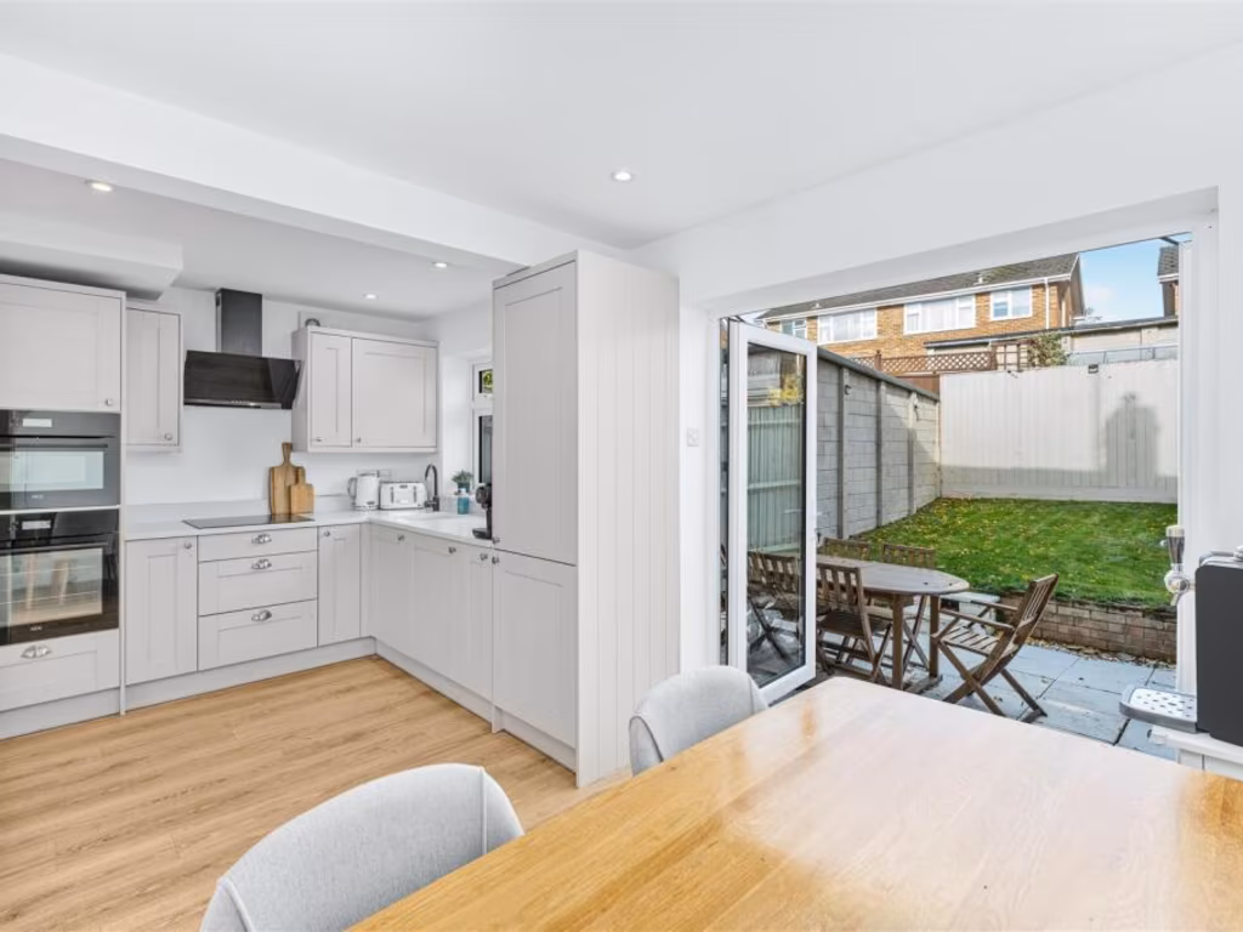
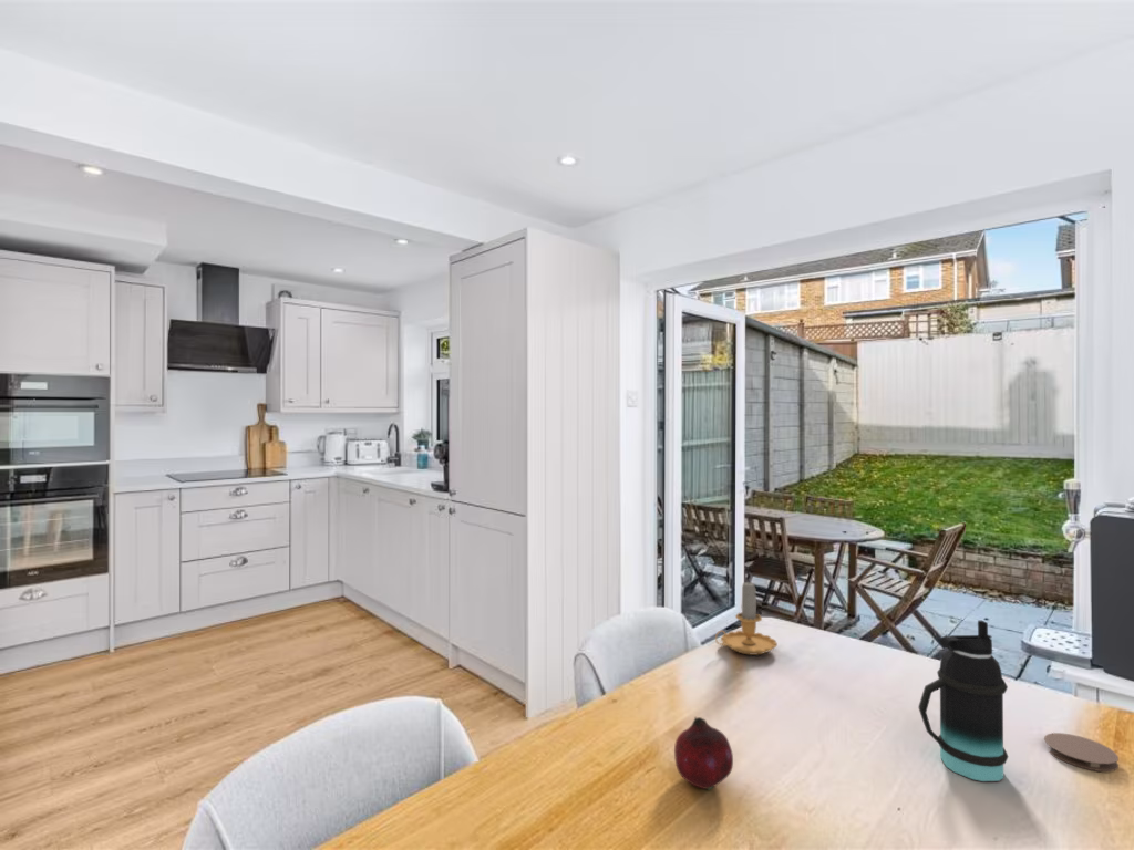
+ coaster (1080, 750)
+ bottle (960, 693)
+ candle (743, 614)
+ fruit (702, 751)
